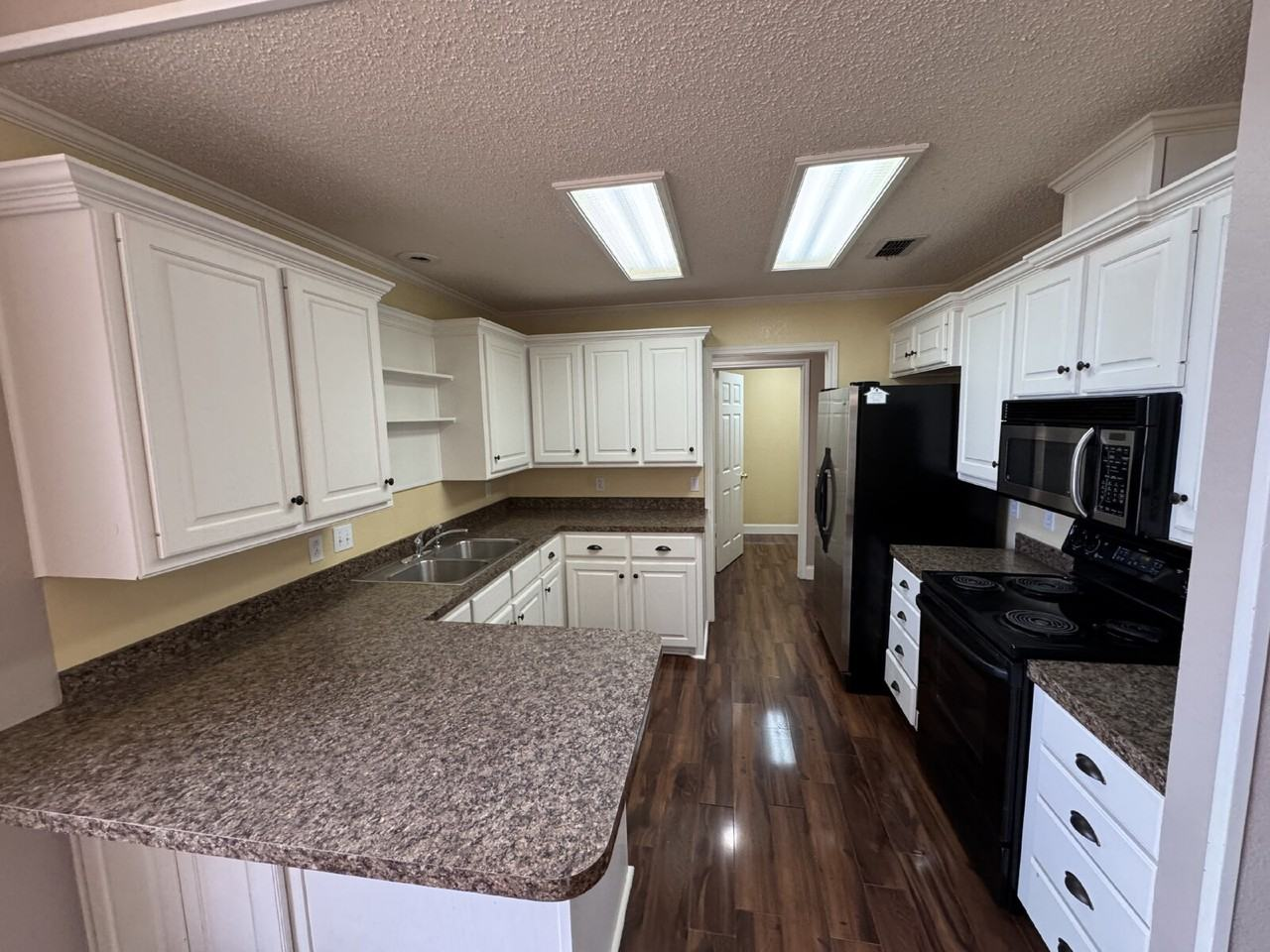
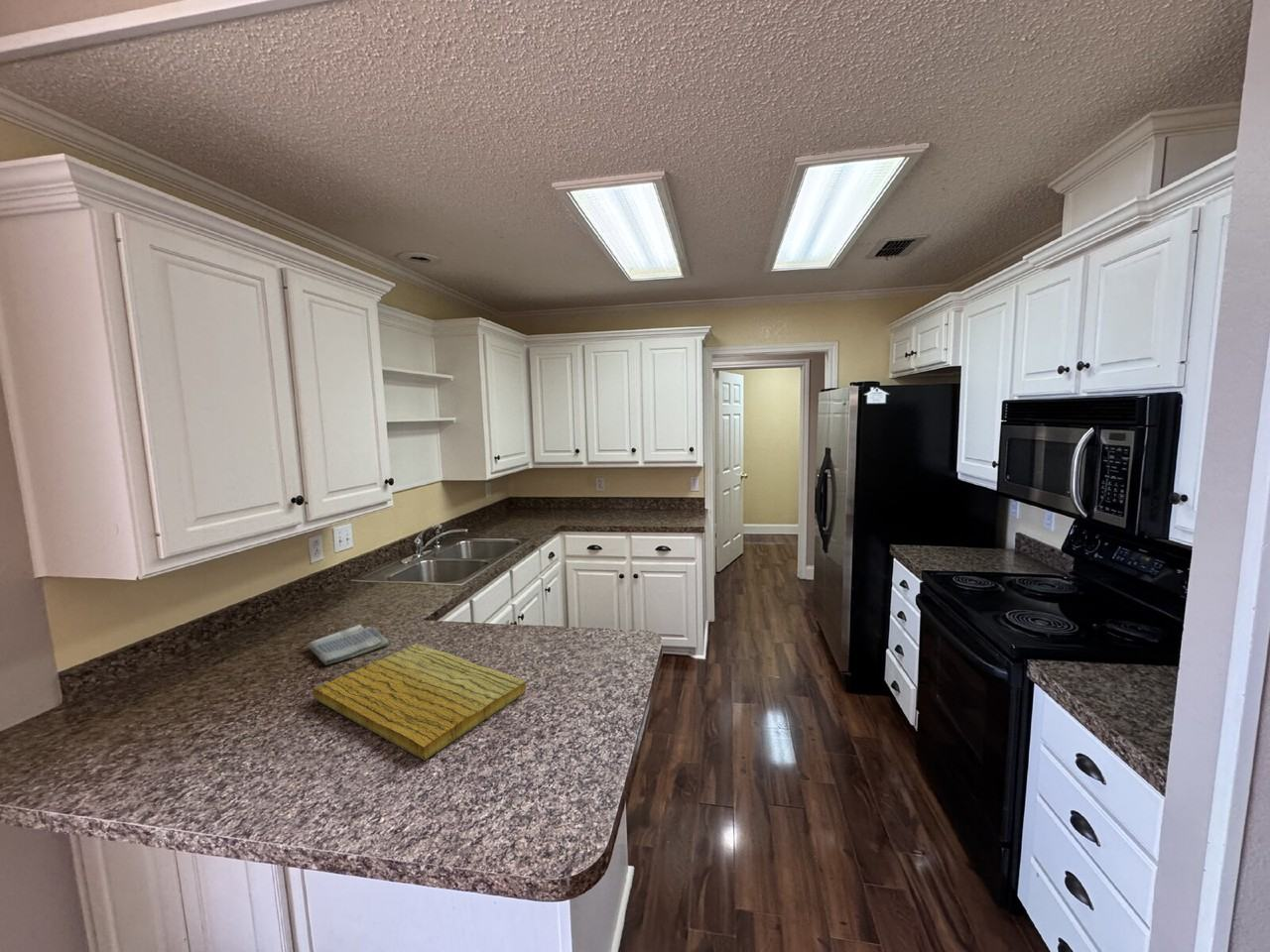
+ cutting board (419, 688)
+ dish towel (348, 642)
